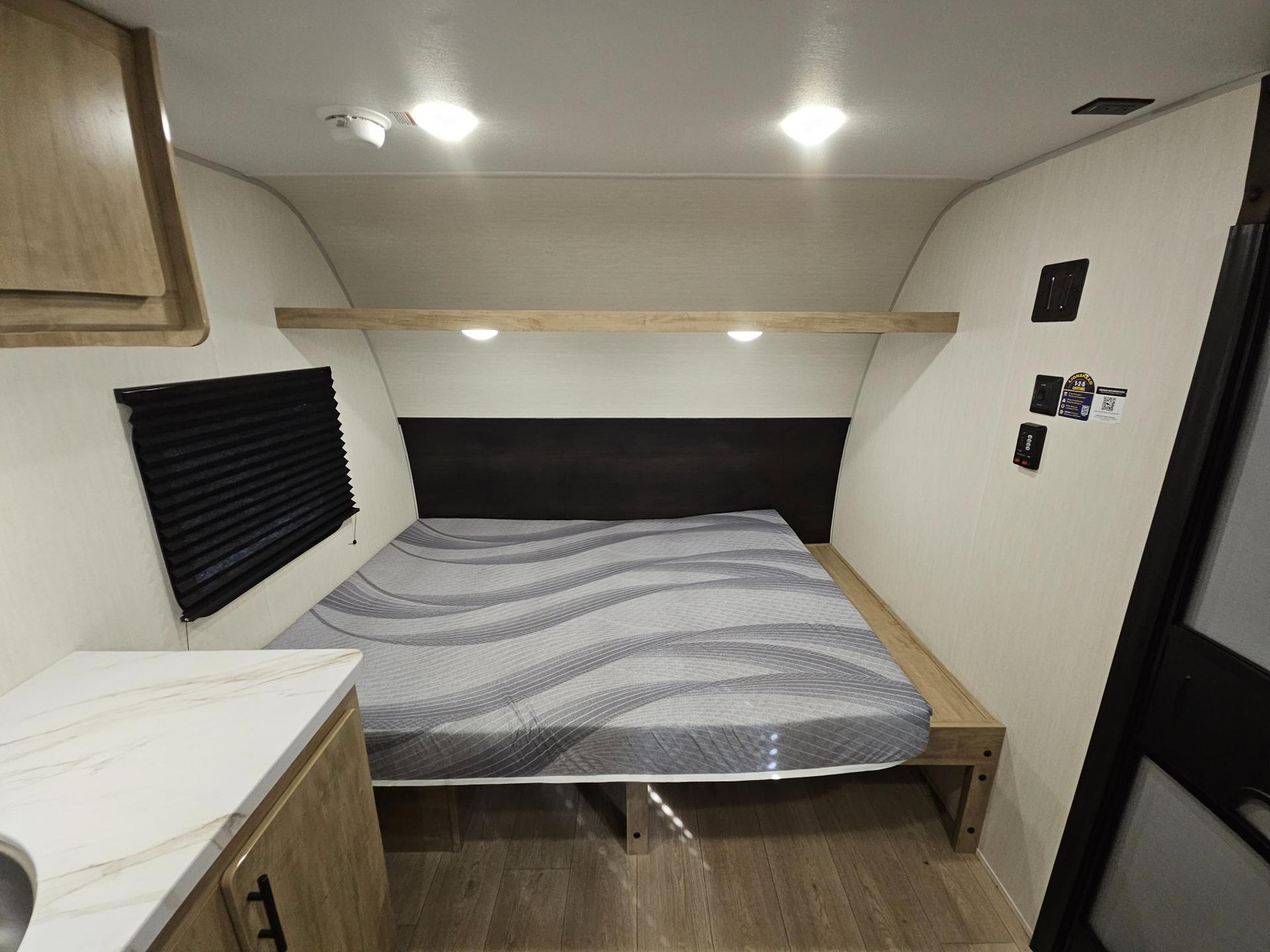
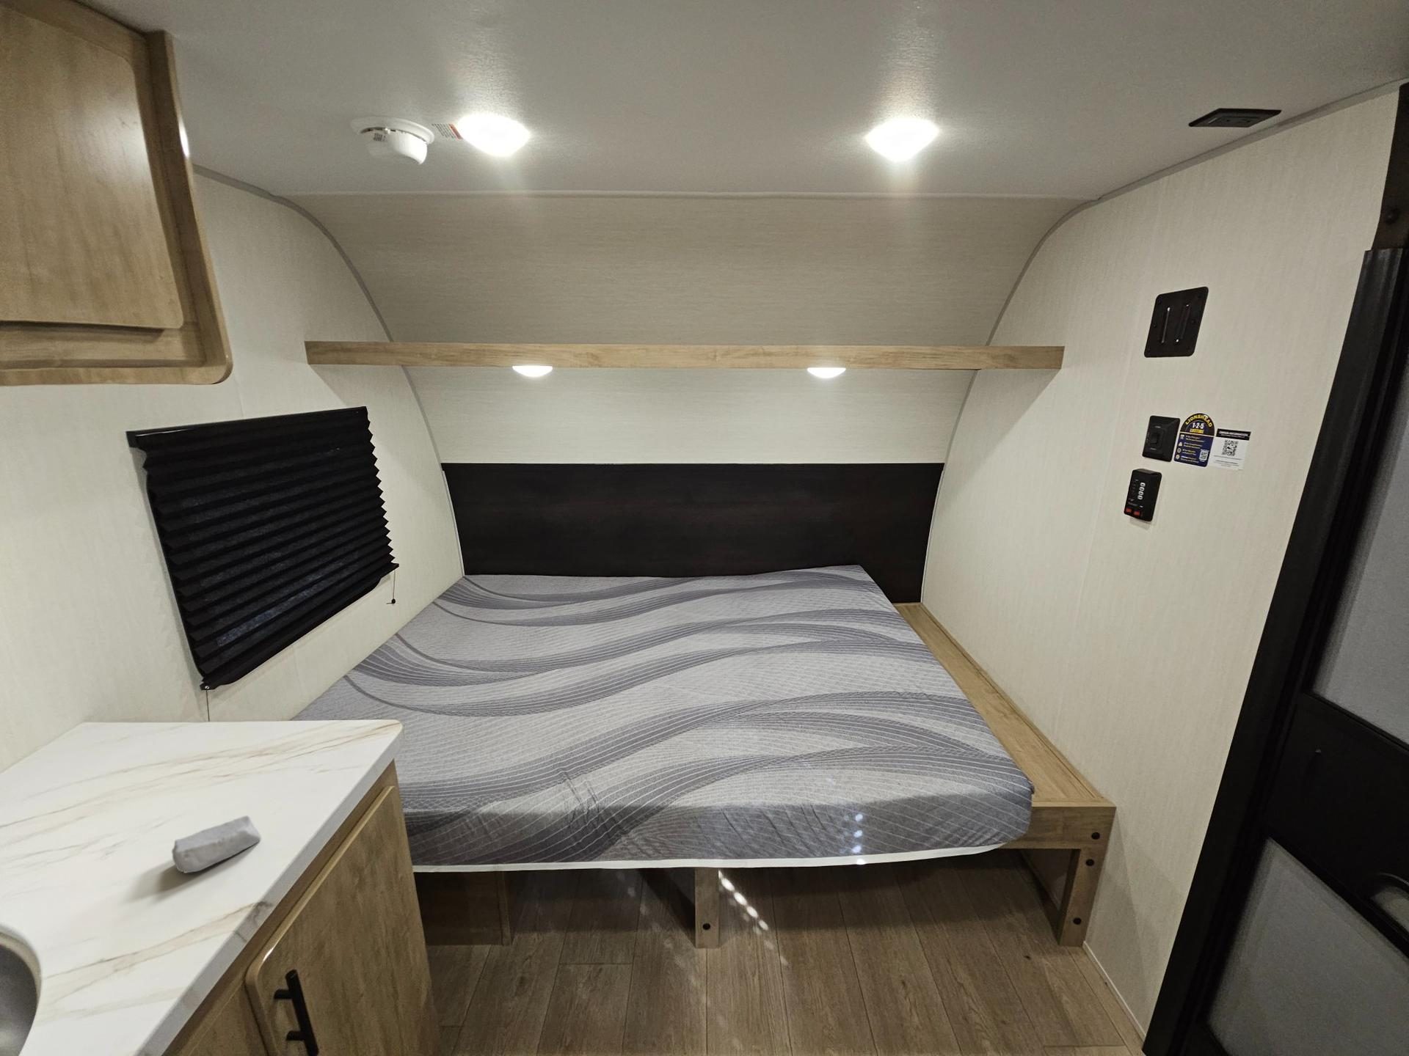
+ soap bar (216, 841)
